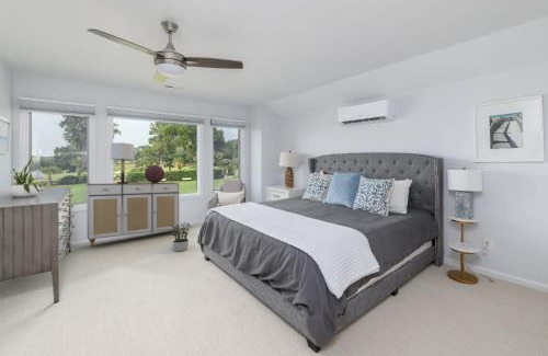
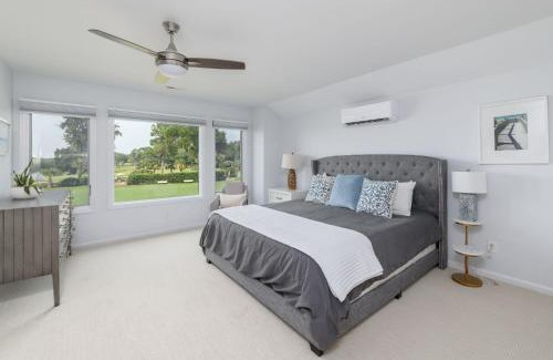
- potted plant (181, 236)
- lamp (122, 162)
- decorative globe (155, 173)
- sideboard (135, 210)
